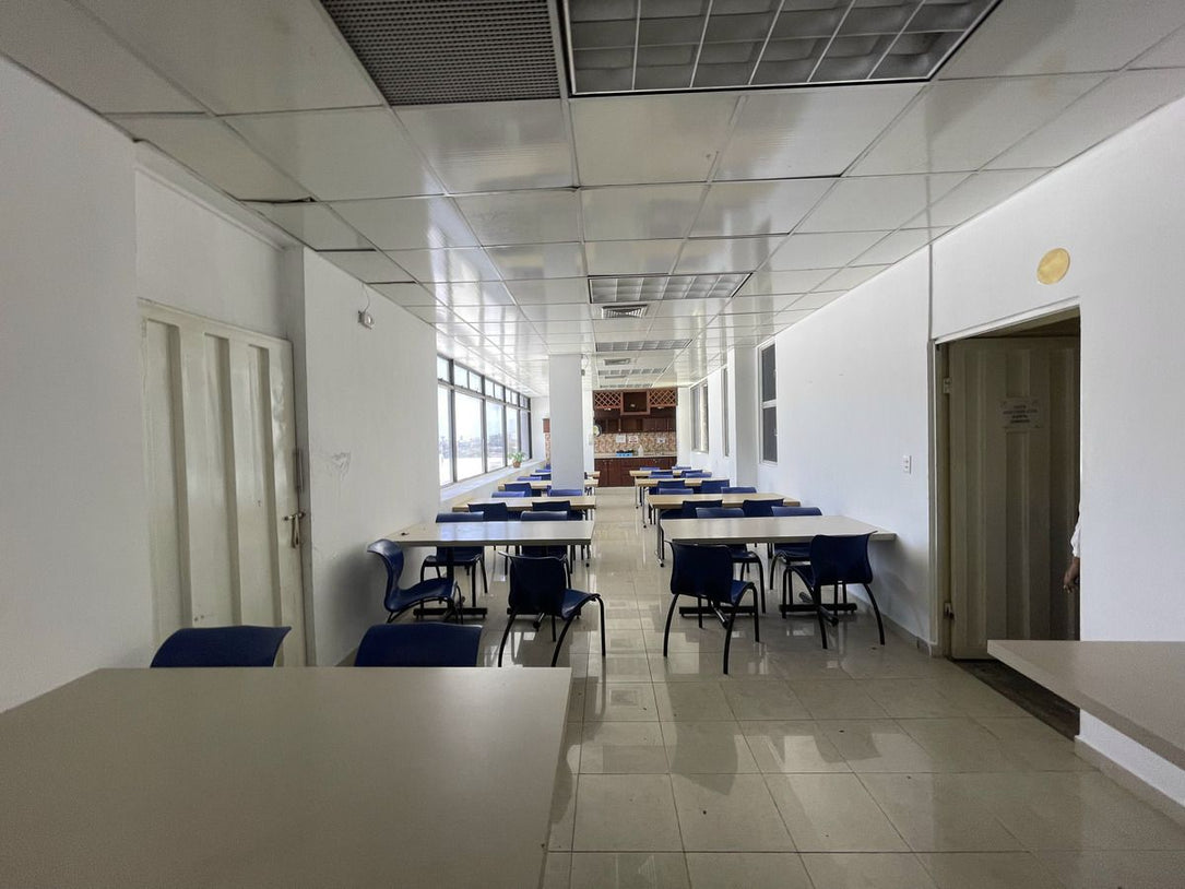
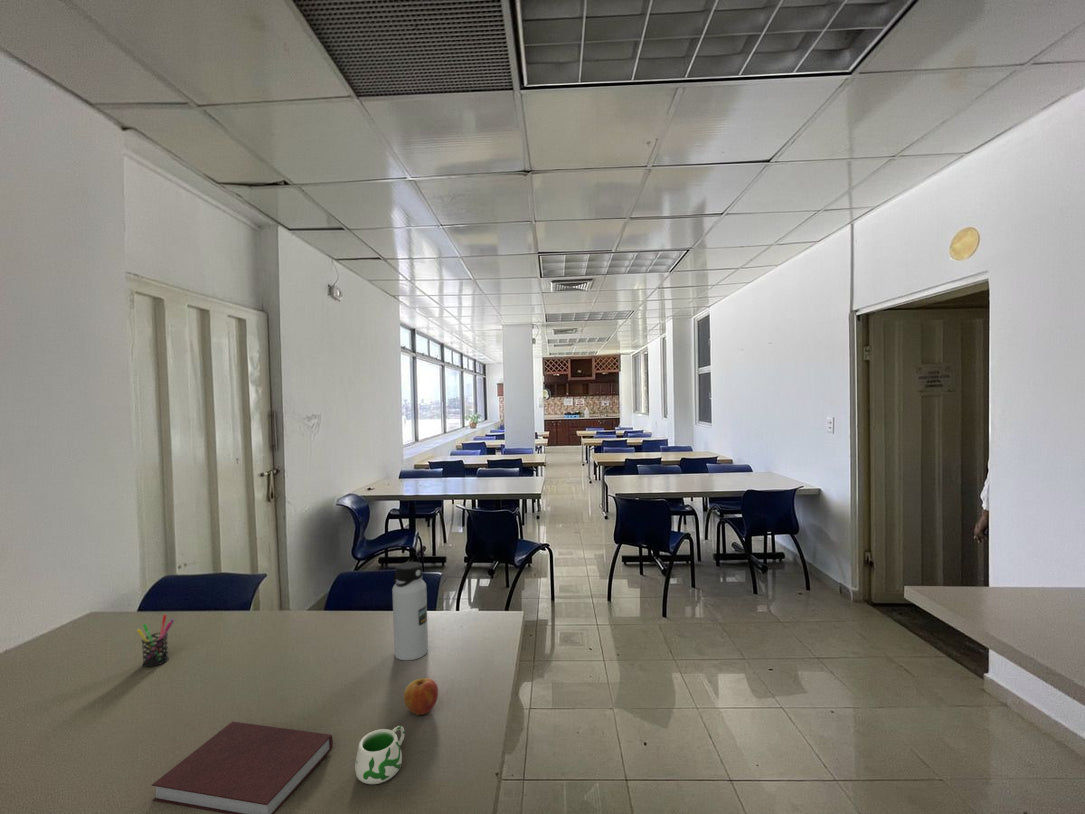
+ water bottle (410, 608)
+ pen holder (154, 639)
+ notebook (248, 765)
+ apple (421, 694)
+ mug (384, 750)
